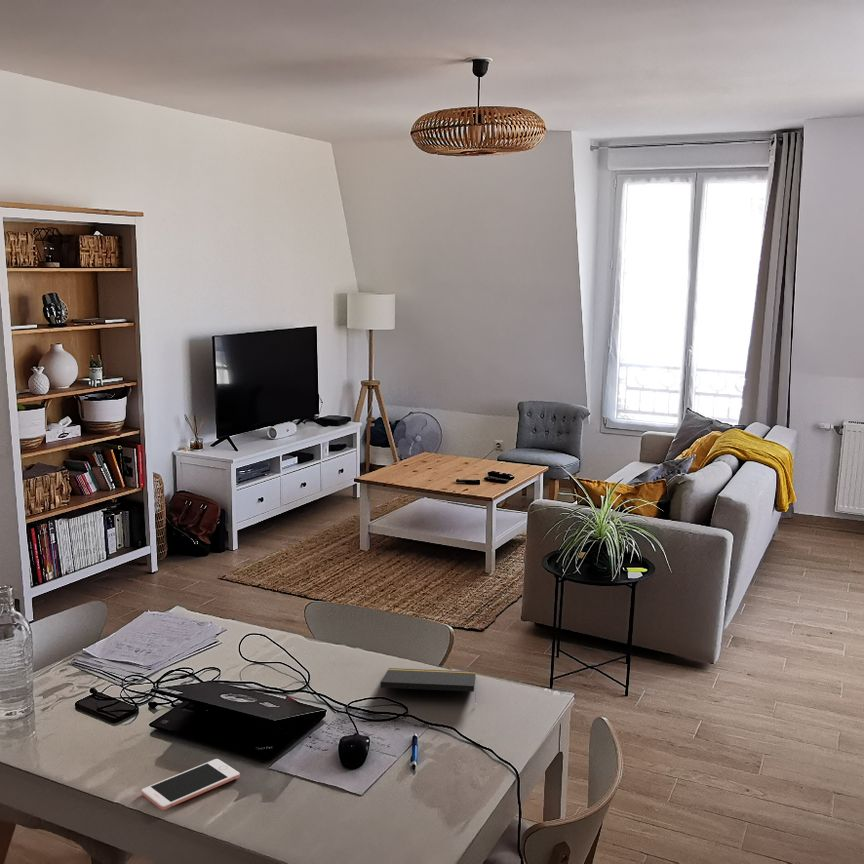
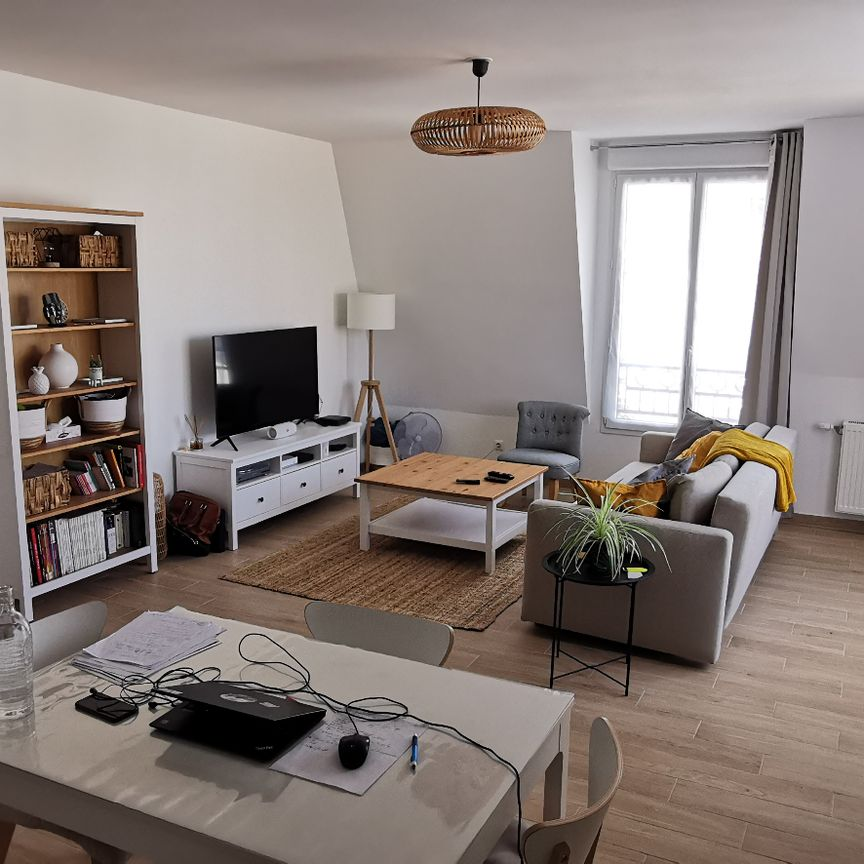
- notepad (429, 679)
- cell phone (191, 783)
